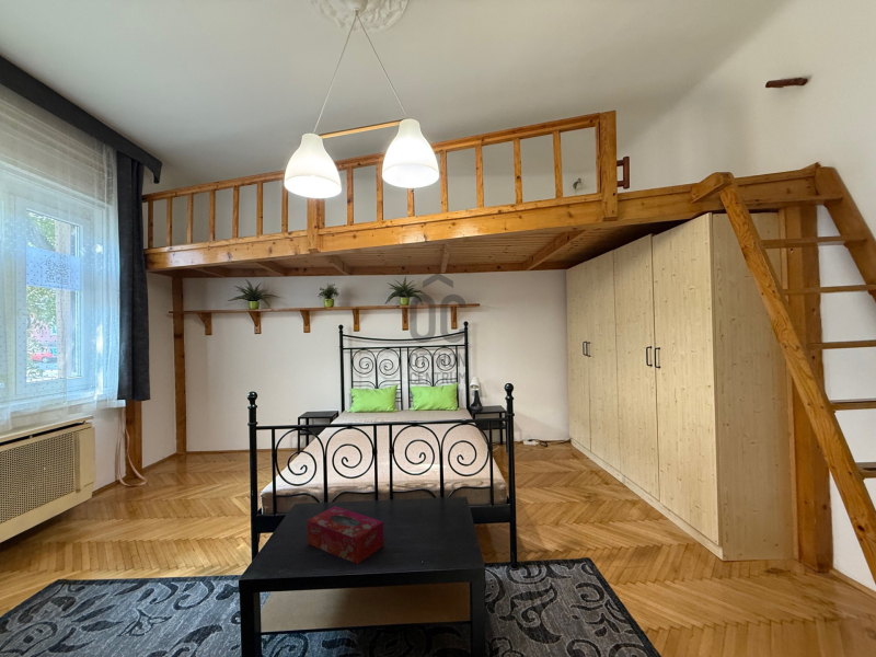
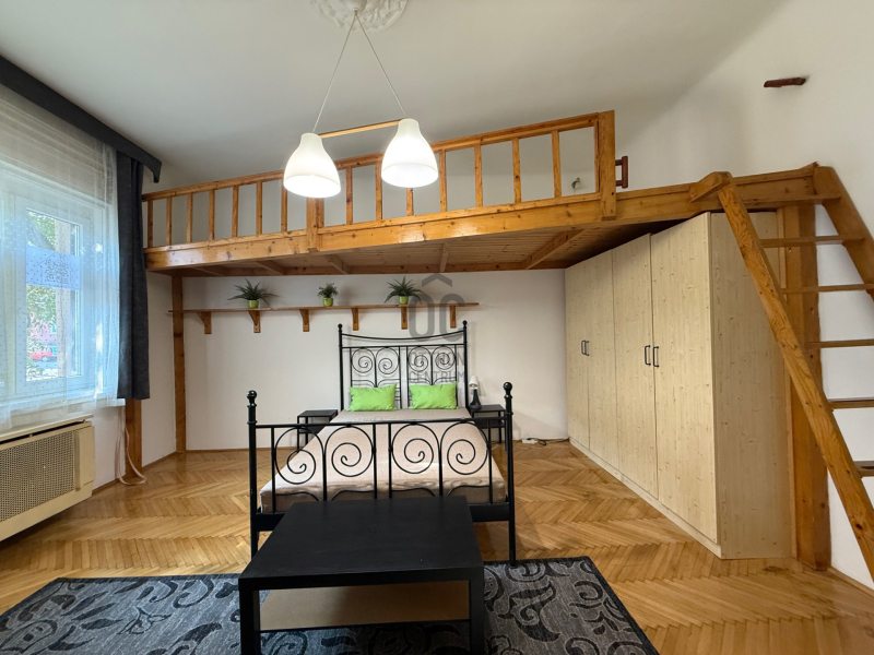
- tissue box (345, 532)
